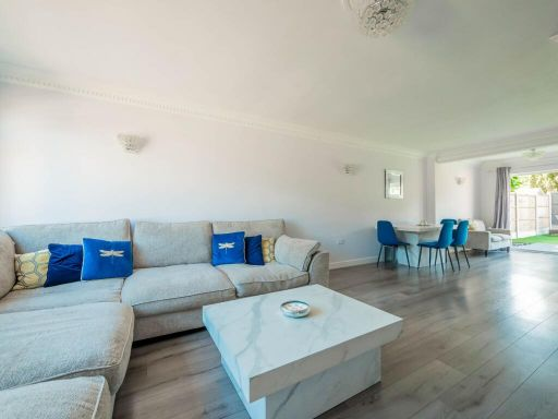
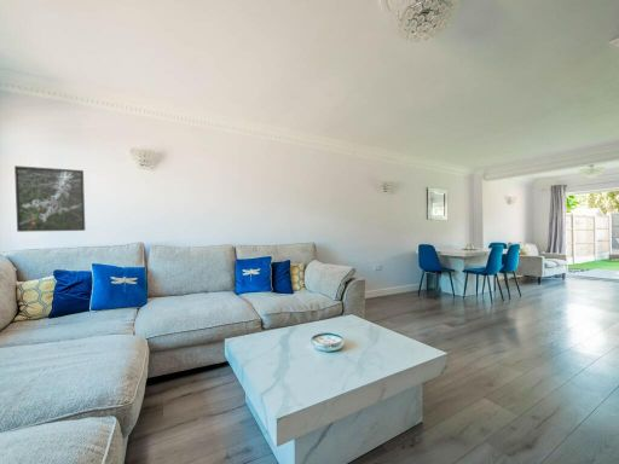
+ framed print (51, 199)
